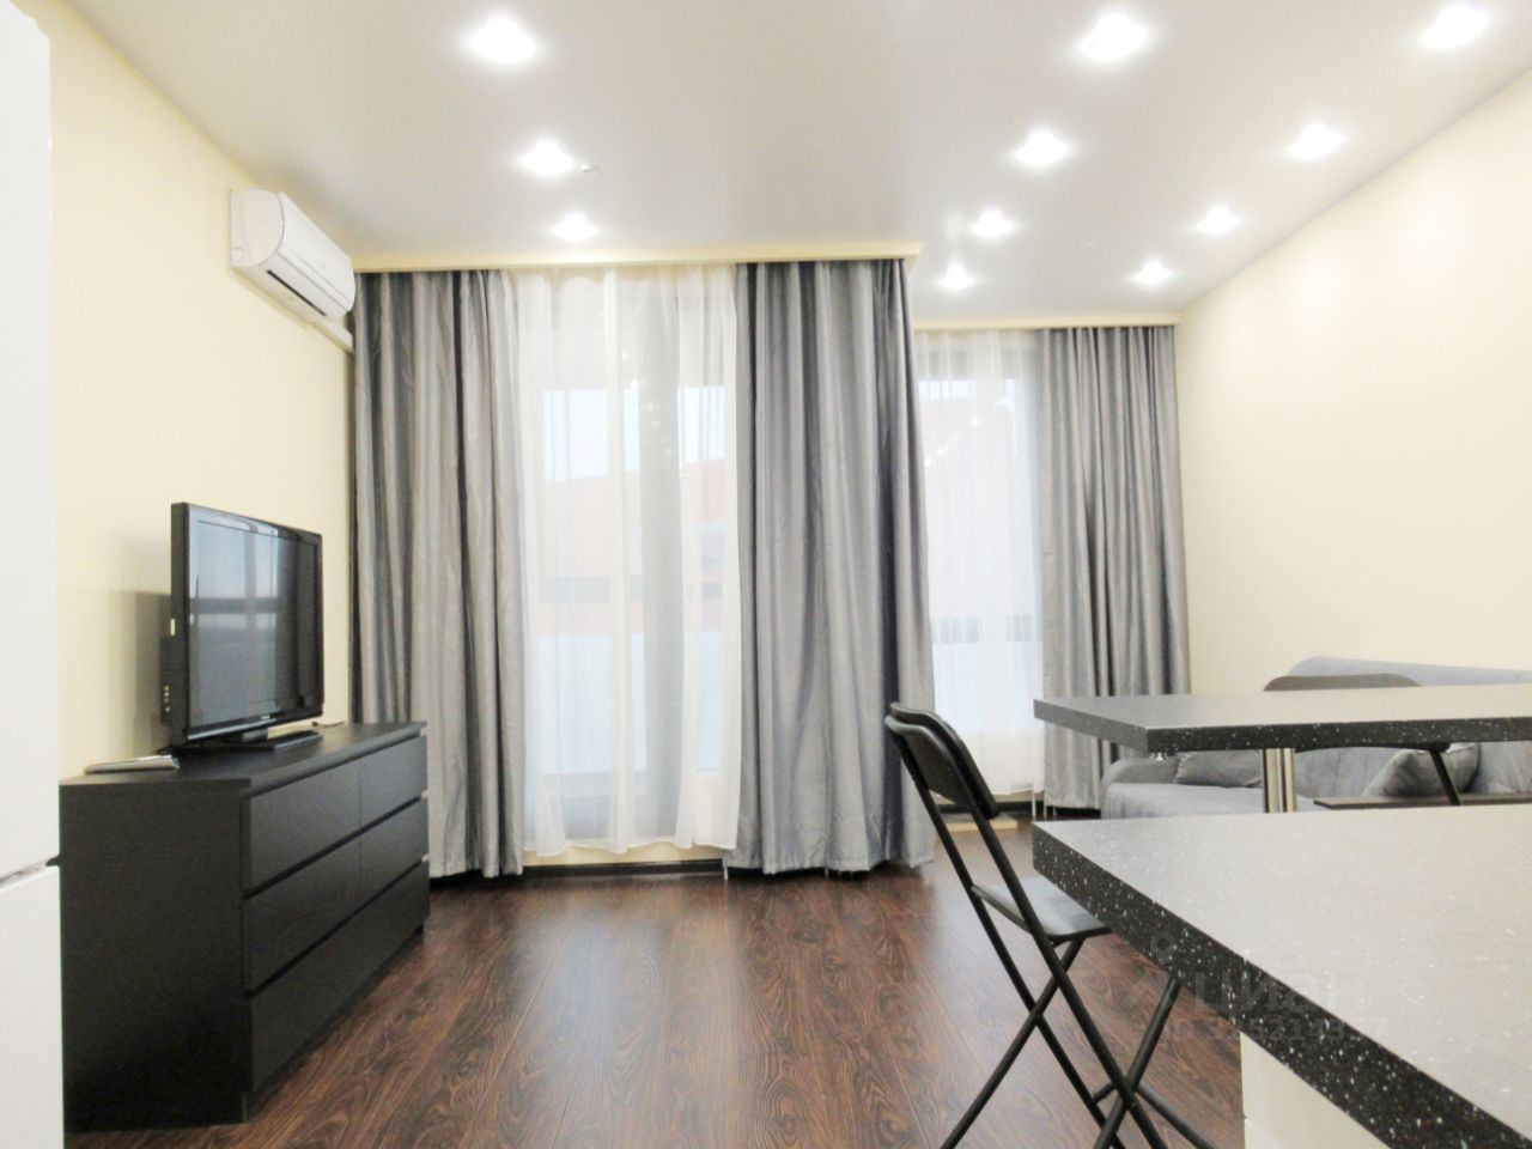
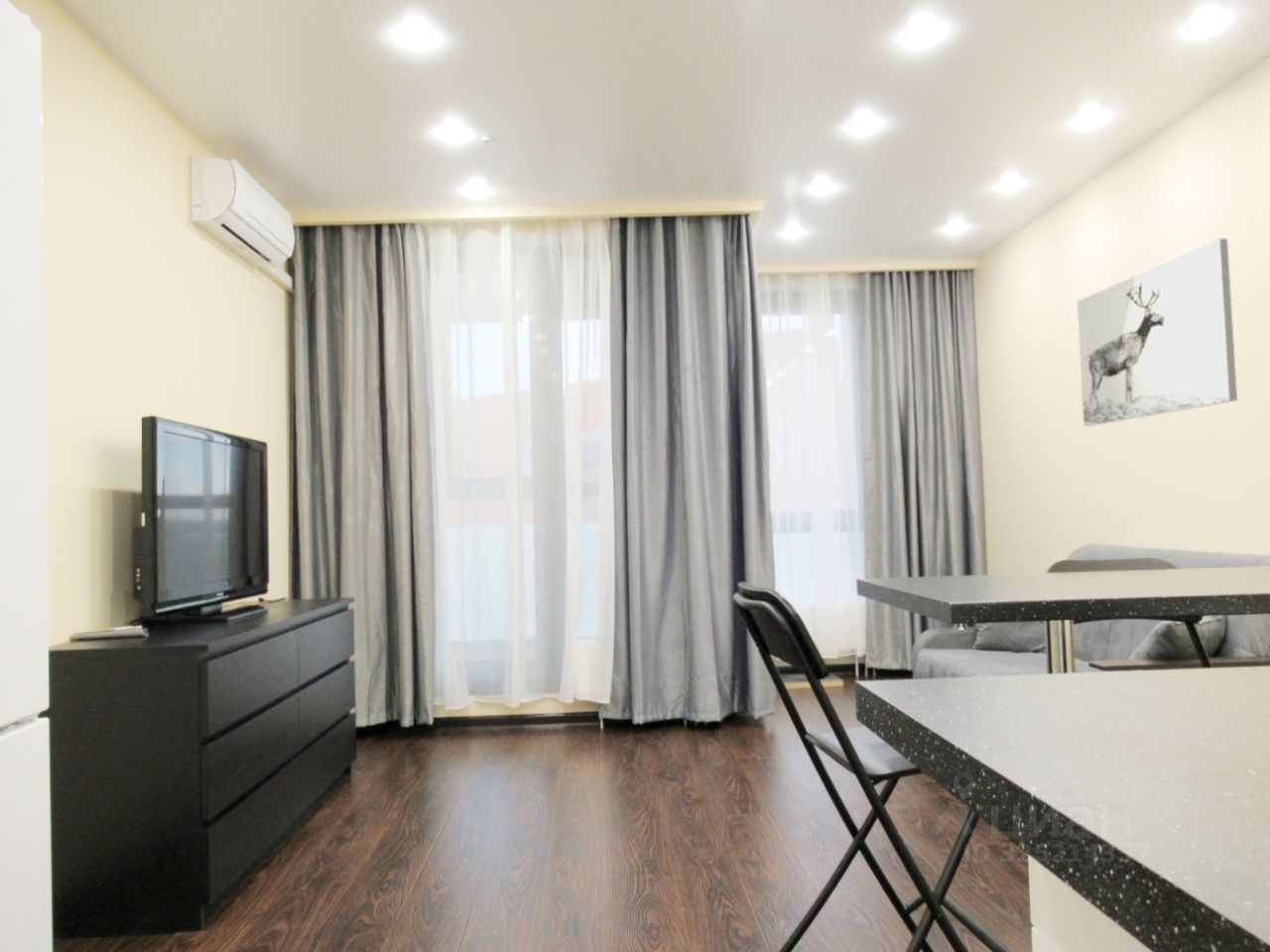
+ wall art (1146, 344)
